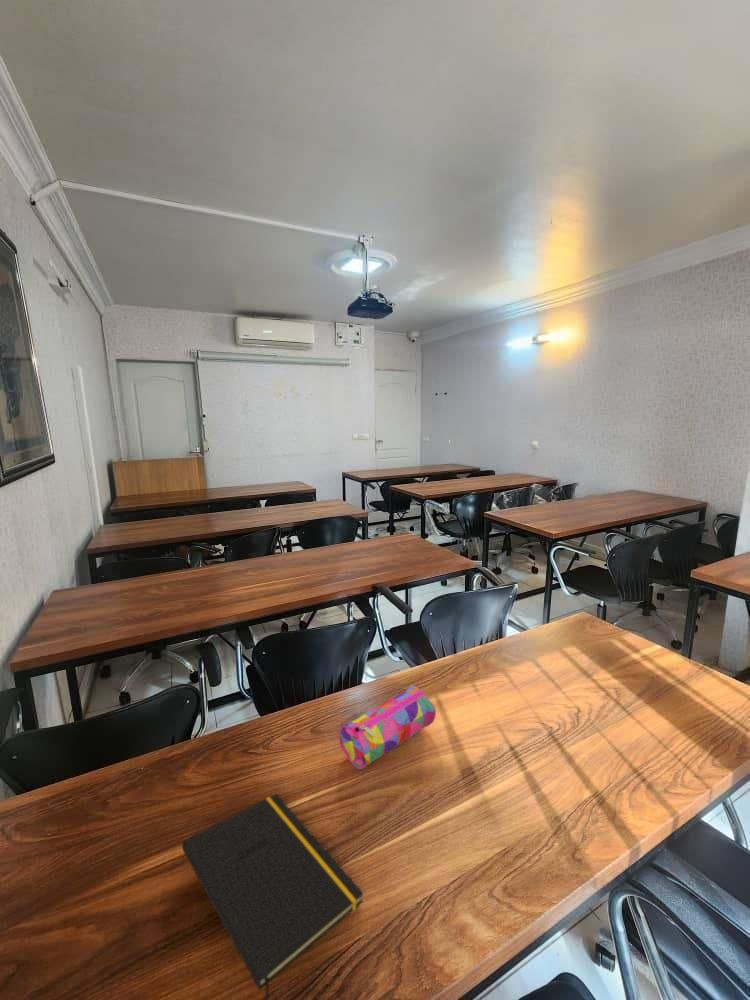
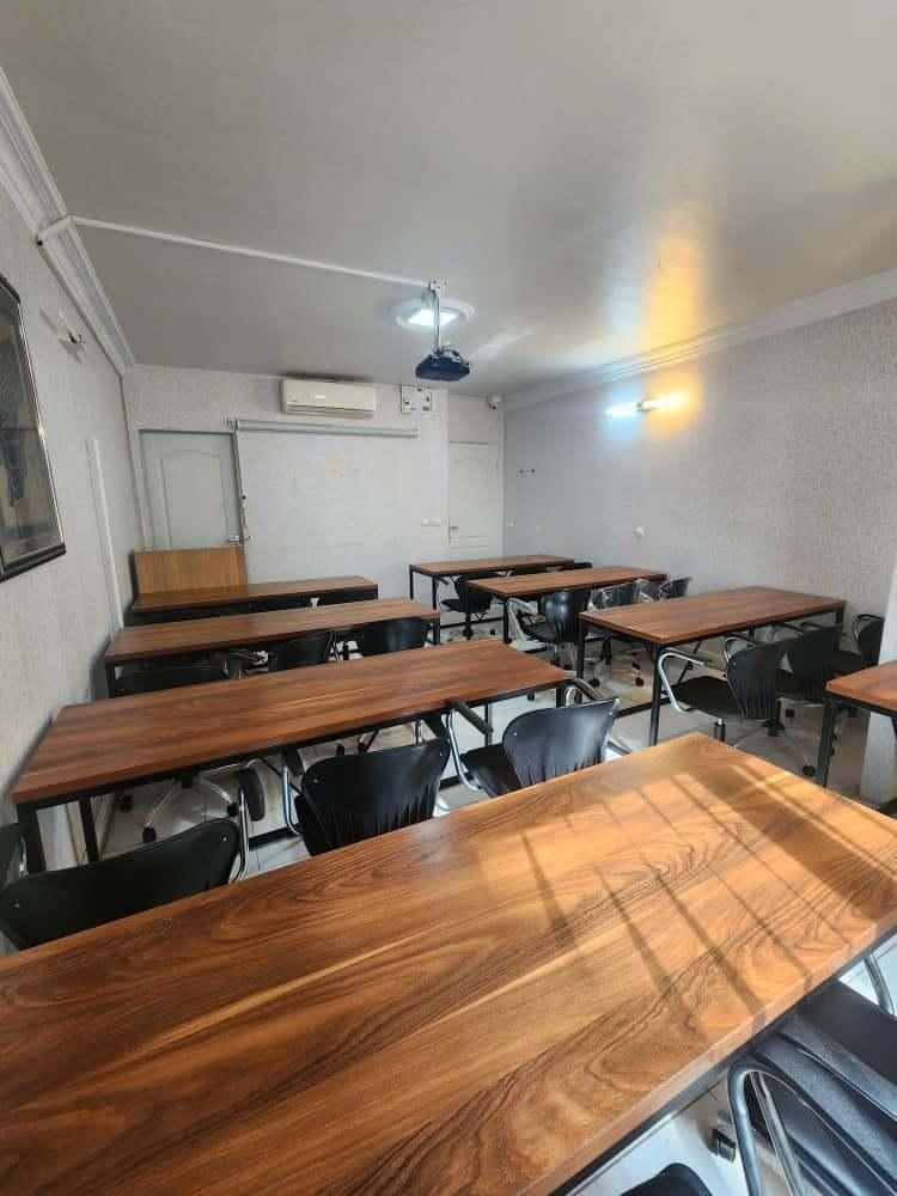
- pencil case (388, 724)
- notepad (269, 870)
